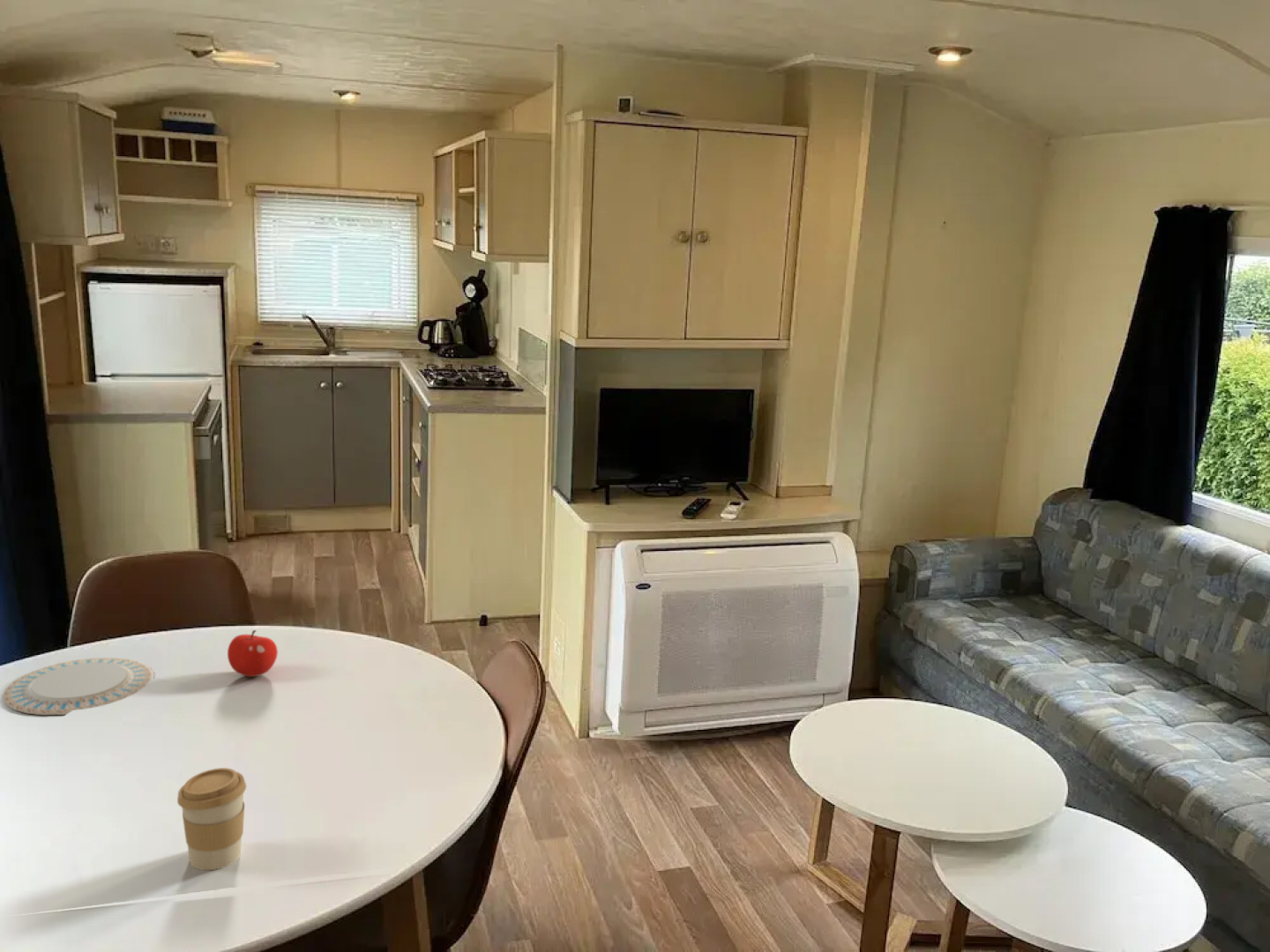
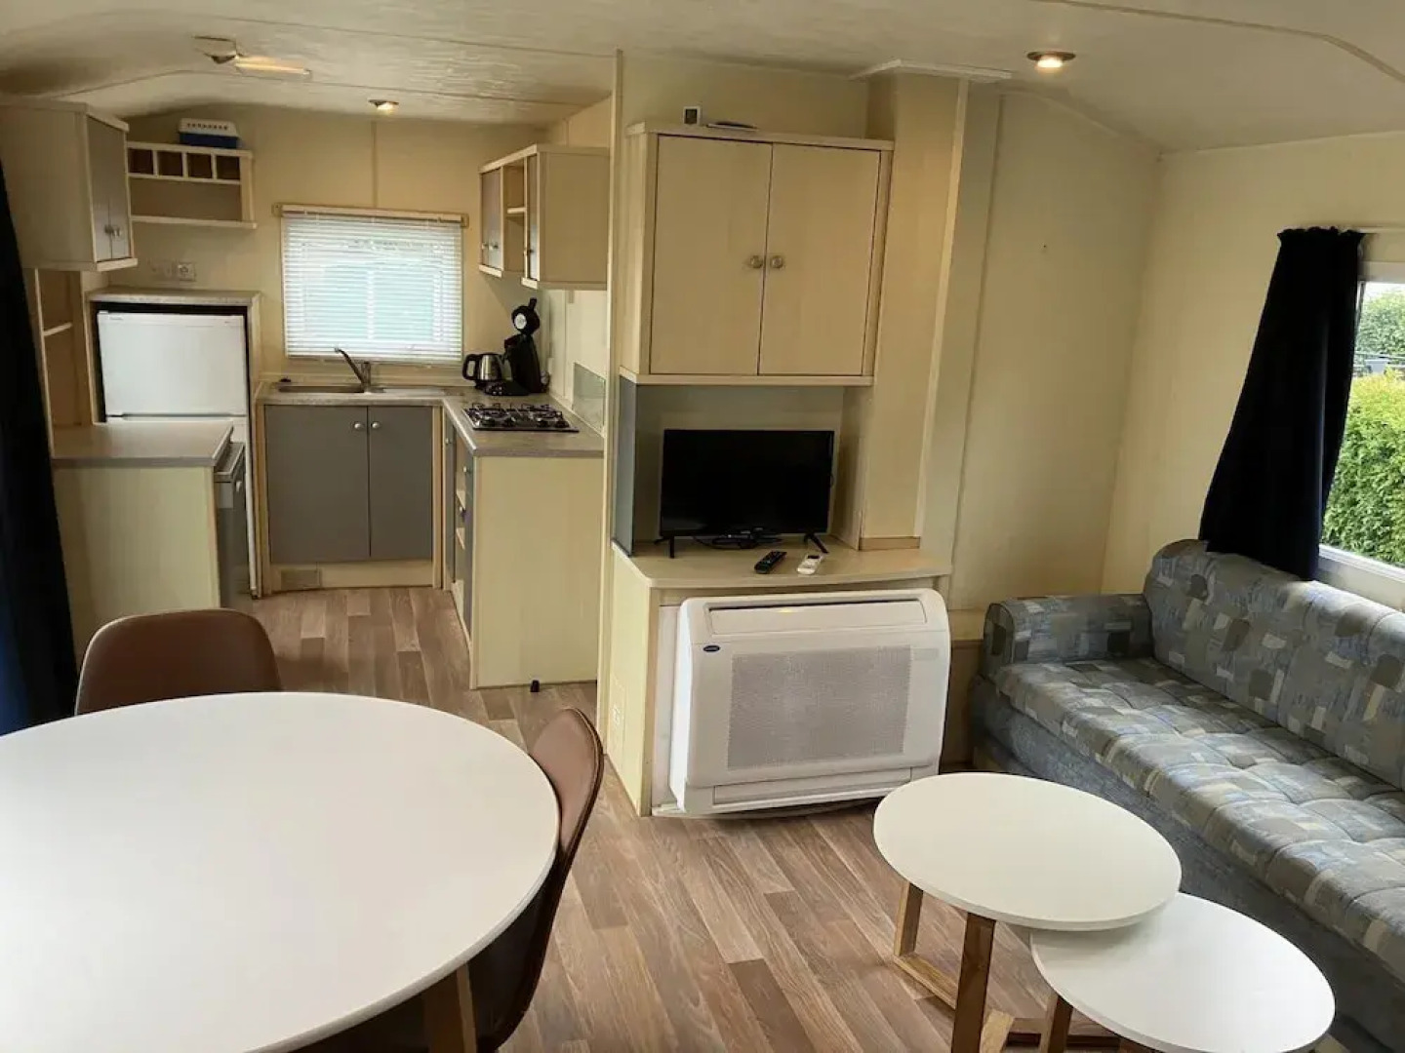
- chinaware (80, 681)
- coffee cup (213, 817)
- fruit (252, 651)
